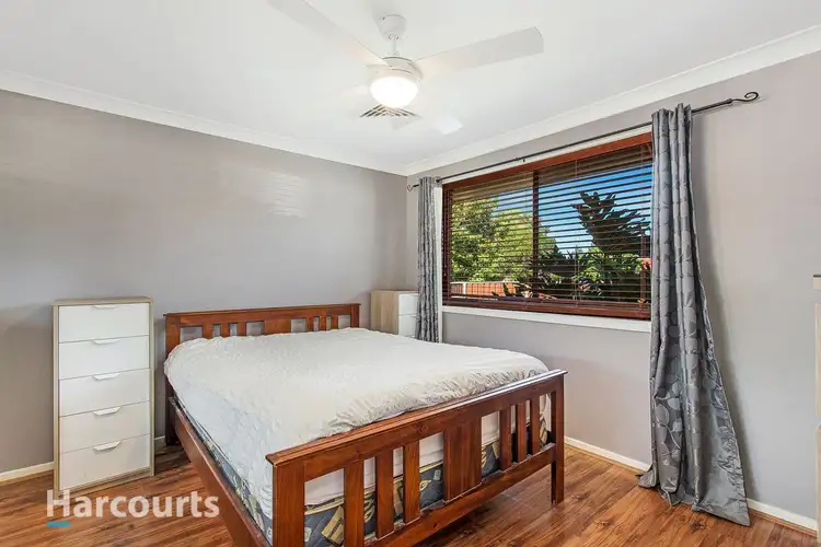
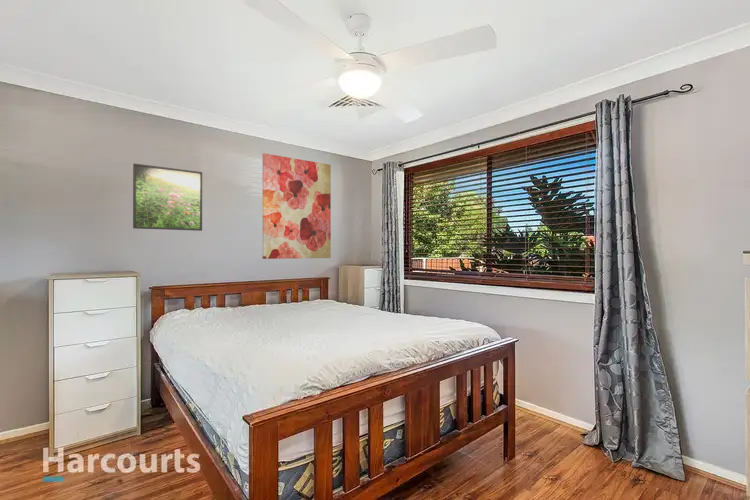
+ wall art (298, 208)
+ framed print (169, 198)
